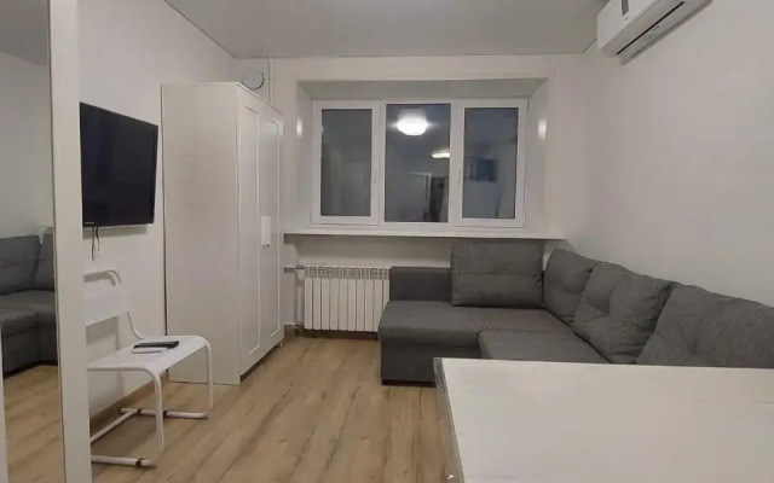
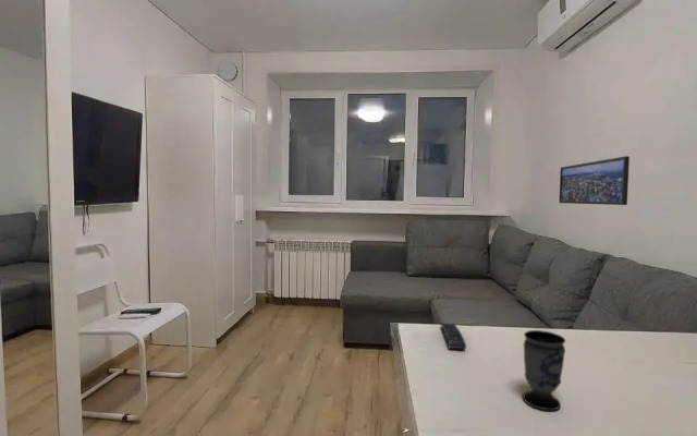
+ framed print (588, 183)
+ remote control (451, 332)
+ cup (542, 368)
